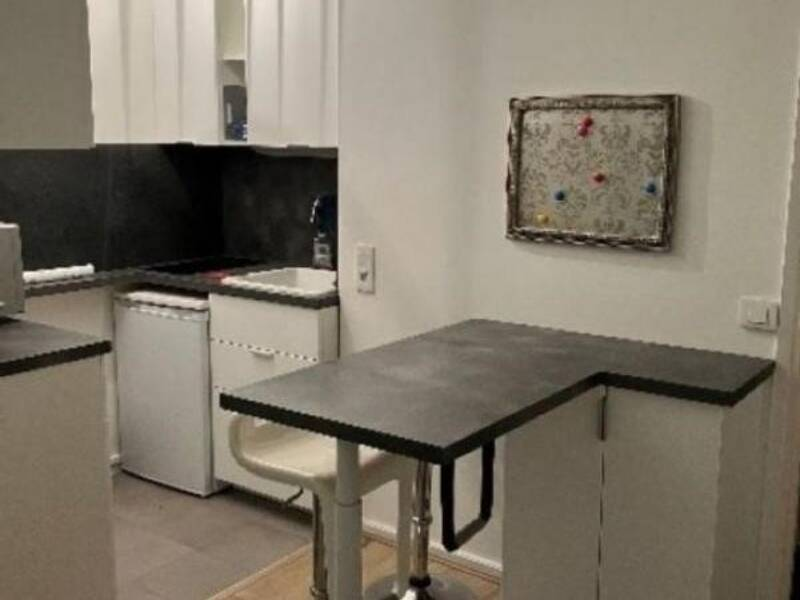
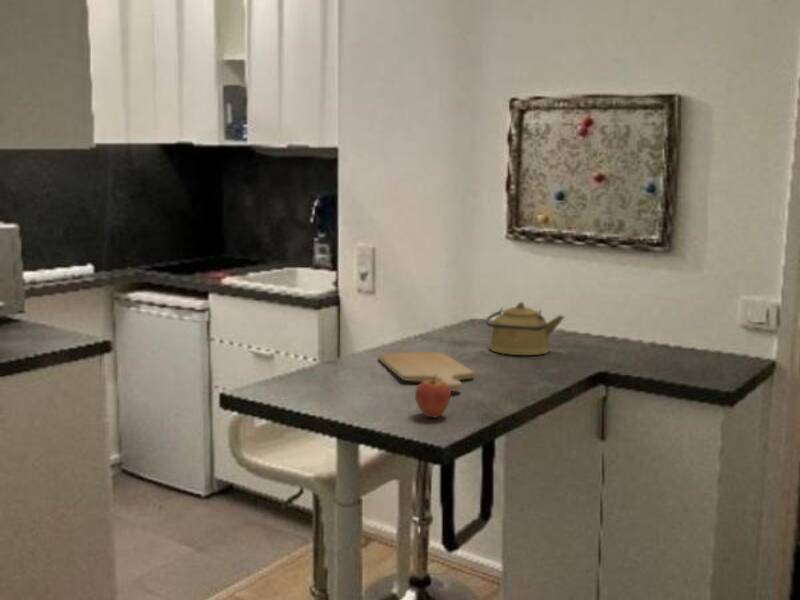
+ kettle (526, 326)
+ chopping board (430, 370)
+ fruit (433, 394)
